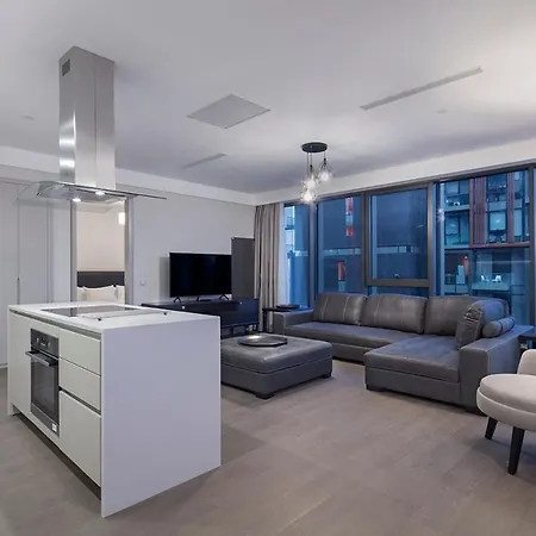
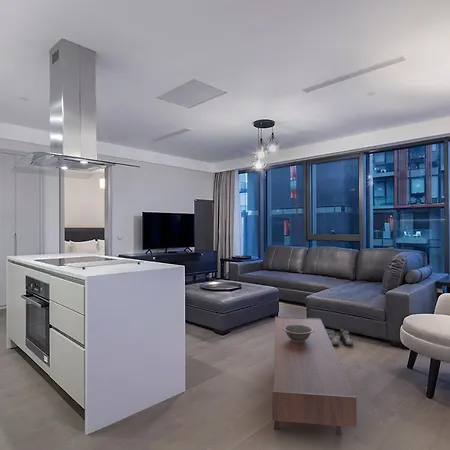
+ coffee table (303, 371)
+ shoe (340, 335)
+ decorative bowl (298, 333)
